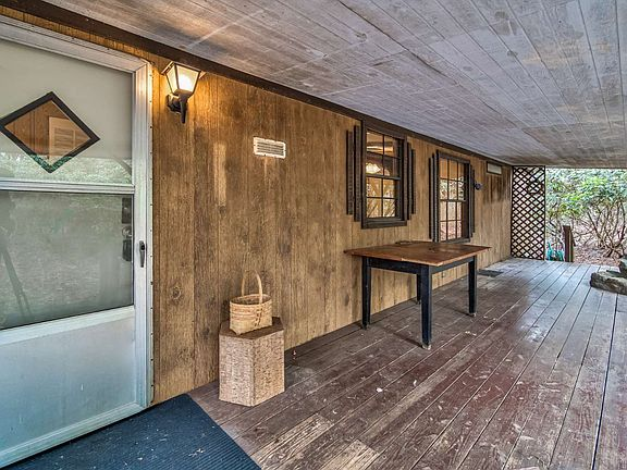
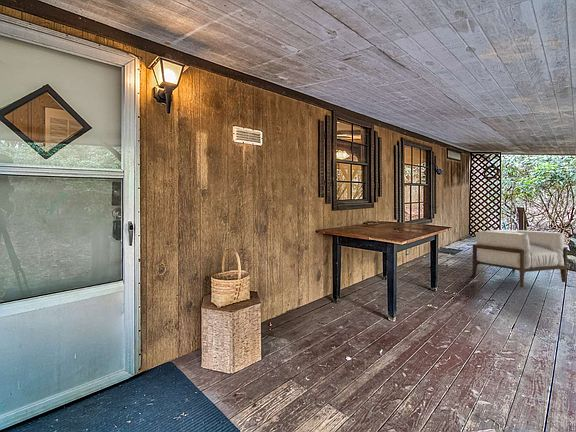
+ armchair (517, 255)
